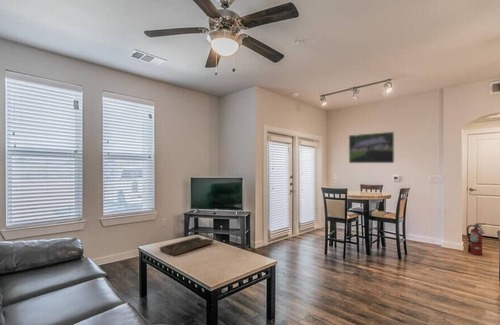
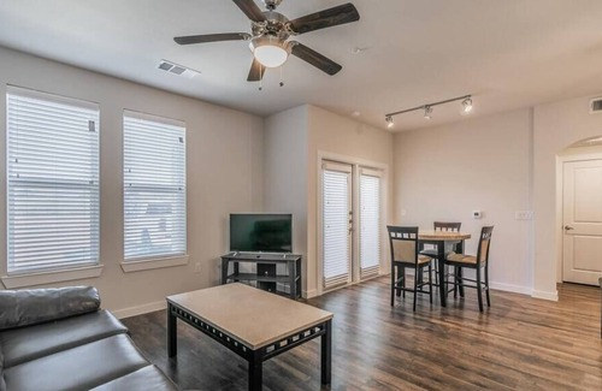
- decorative tray (187, 244)
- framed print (370, 148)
- fire extinguisher (476, 238)
